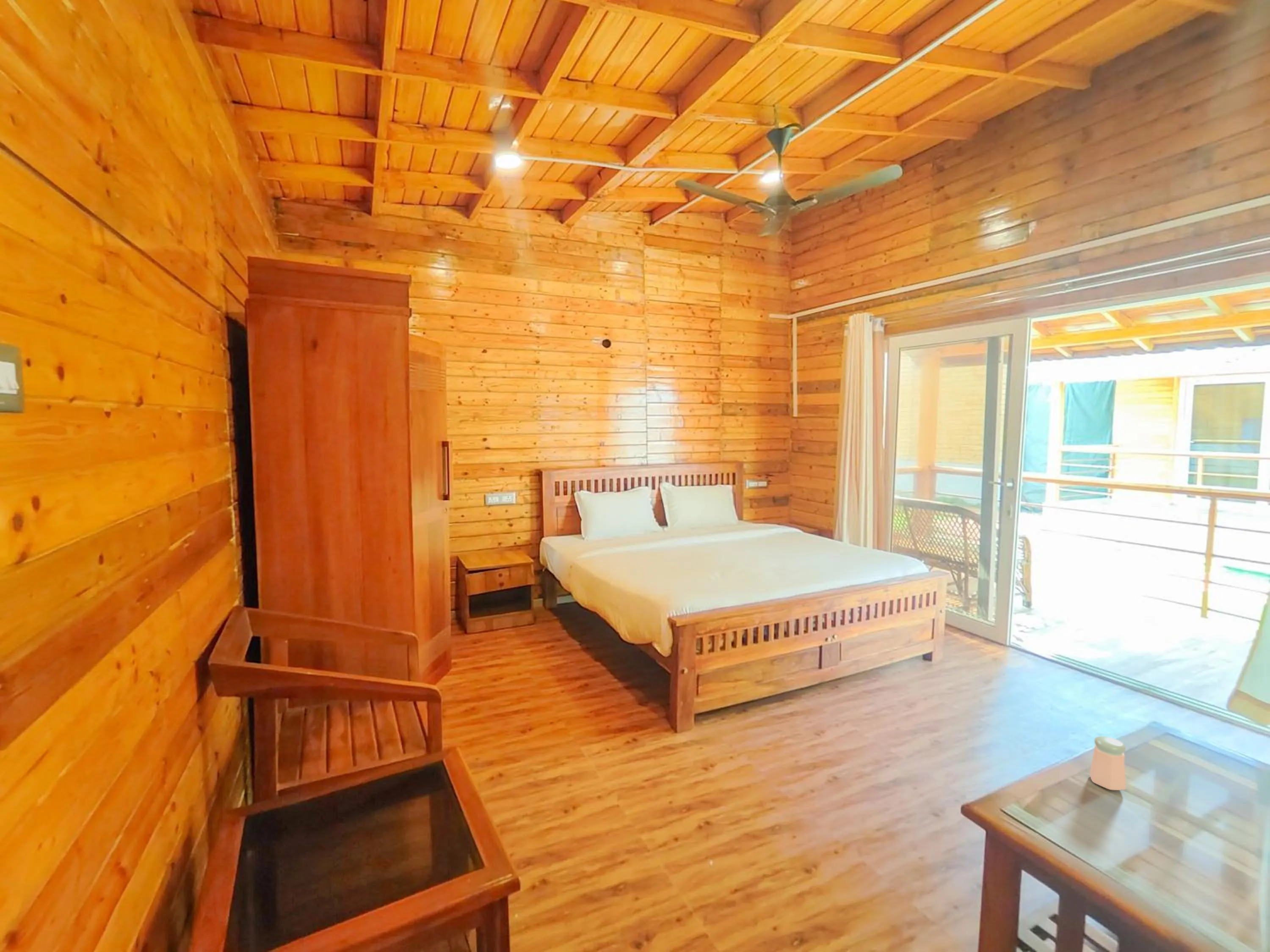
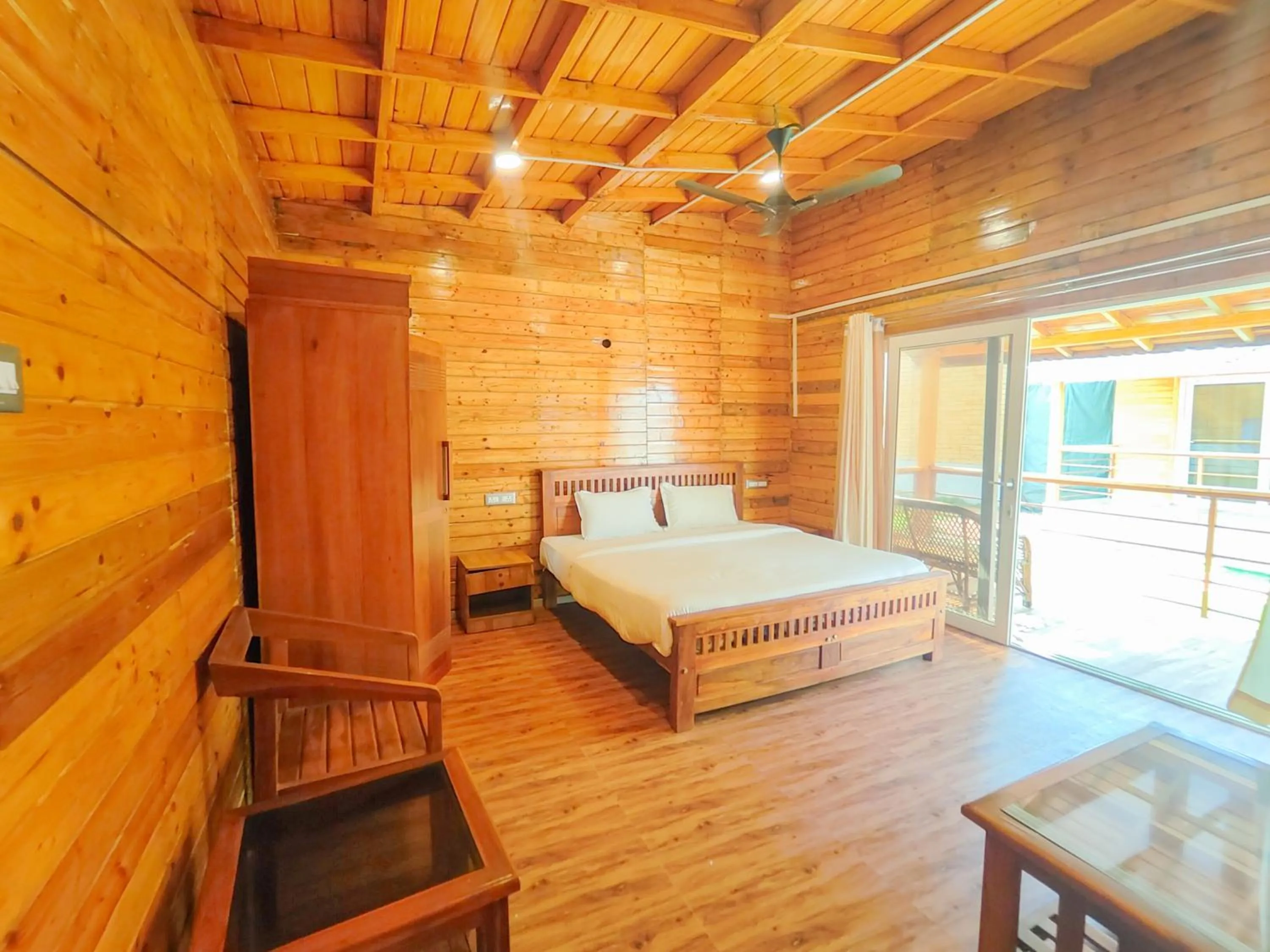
- salt shaker (1108, 762)
